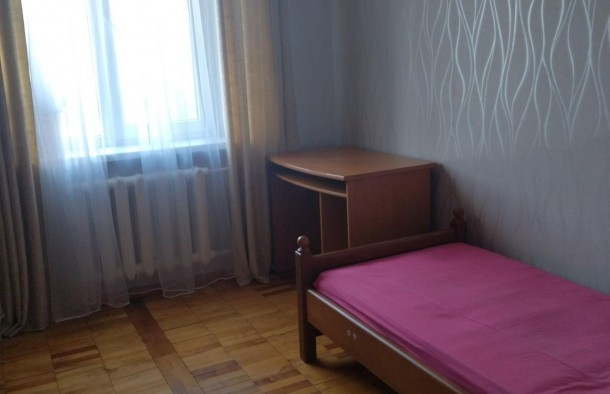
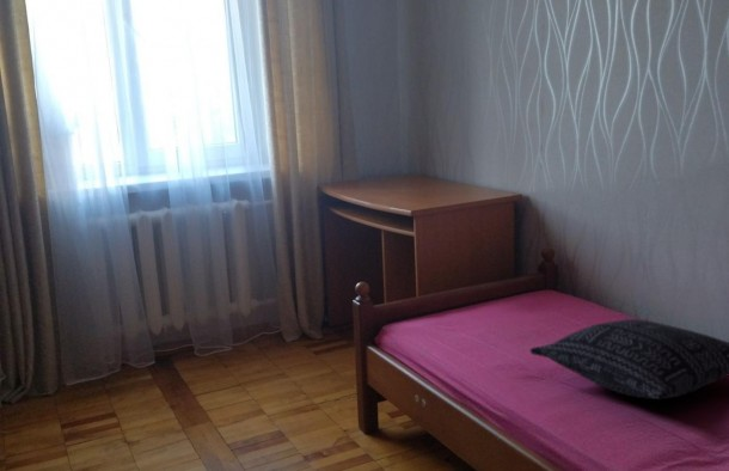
+ pillow (644, 355)
